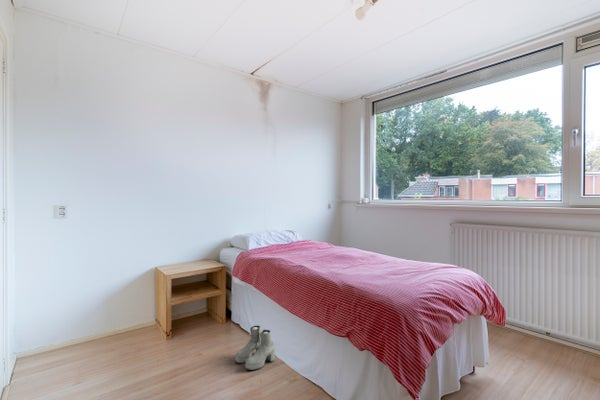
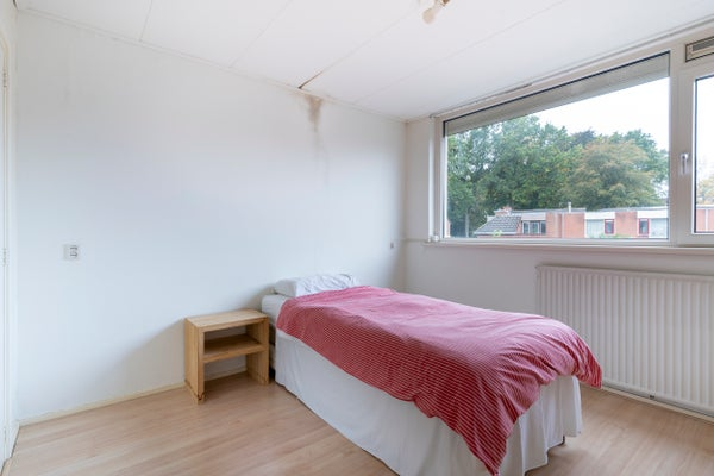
- boots (255, 345)
